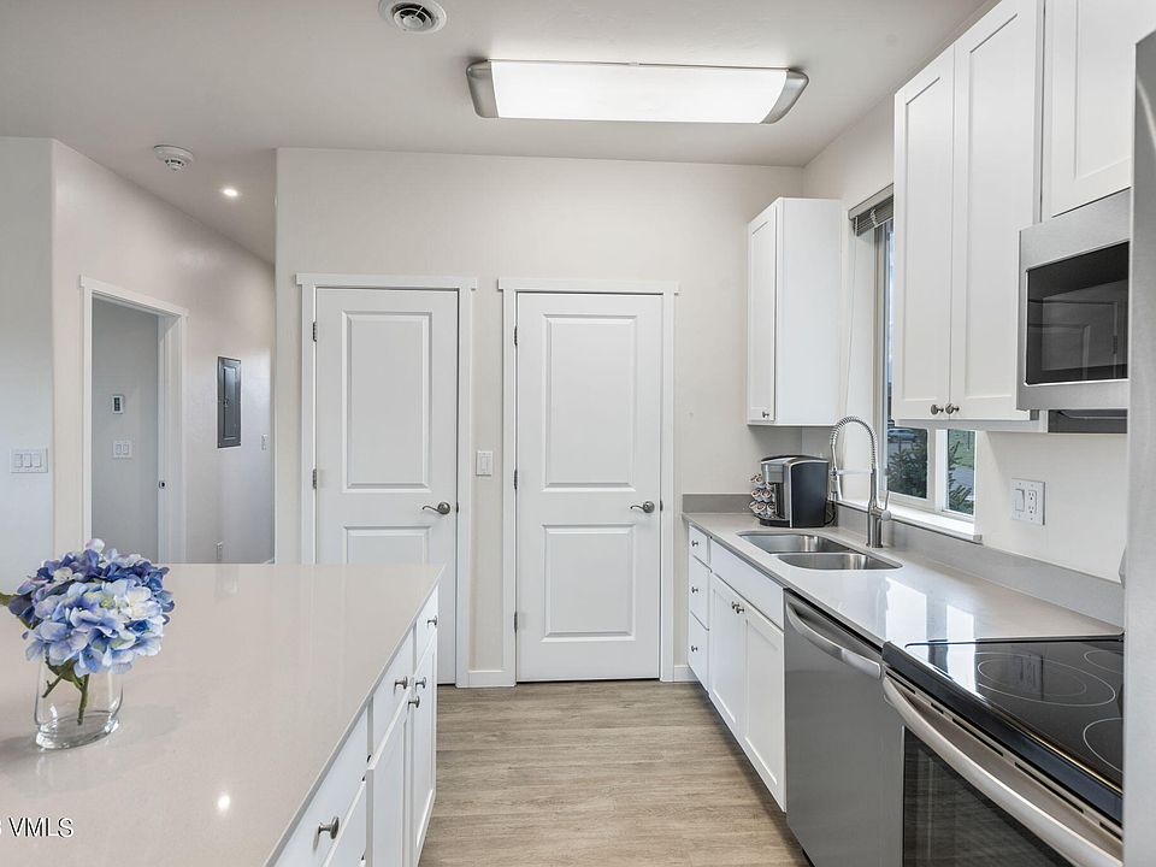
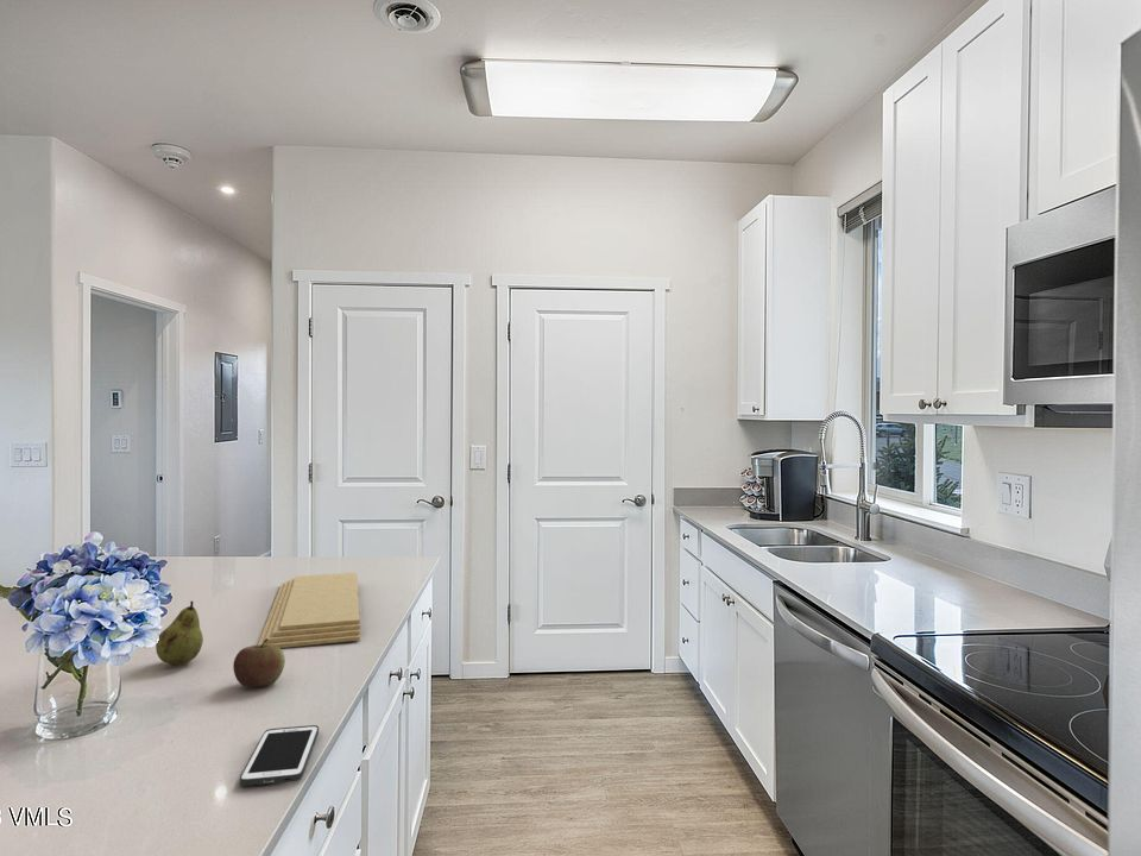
+ cell phone (282, 753)
+ cutting board (315, 603)
+ apple (259, 661)
+ fruit (179, 631)
